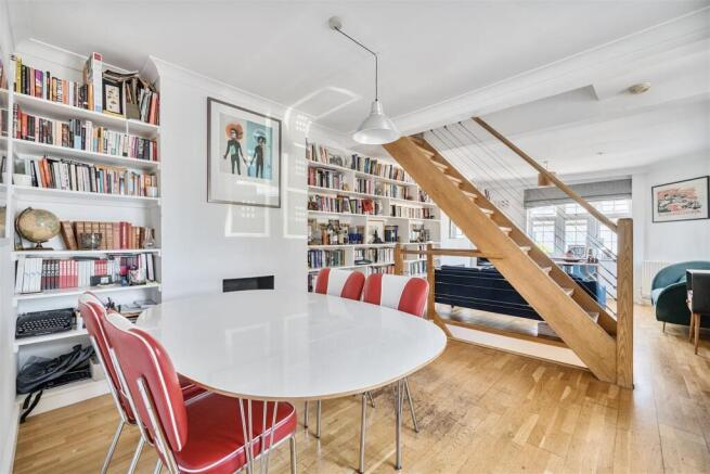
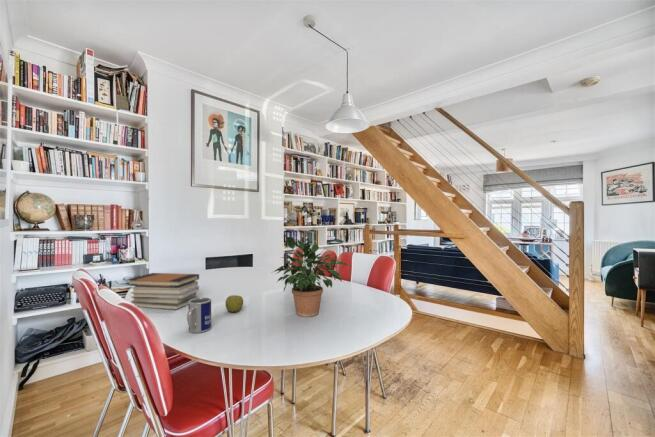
+ mug (197, 316)
+ potted plant (313, 274)
+ apple (234, 303)
+ book stack (165, 290)
